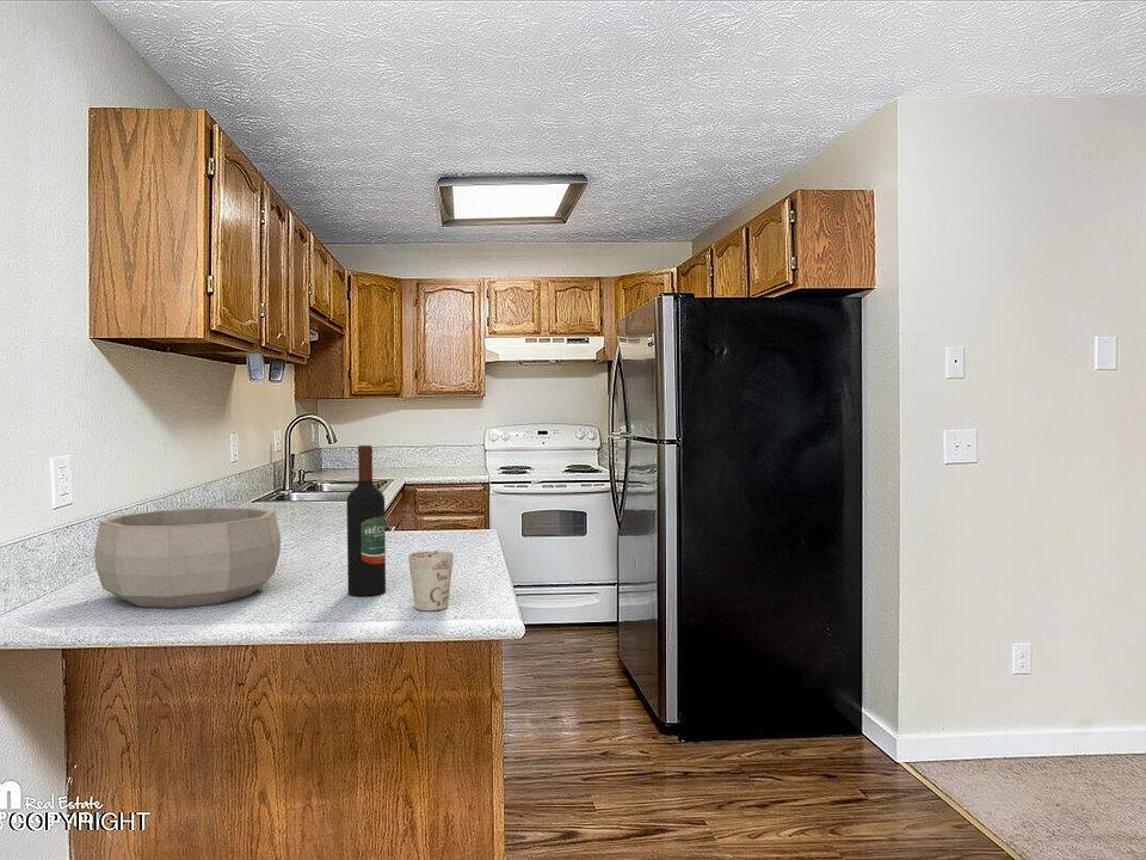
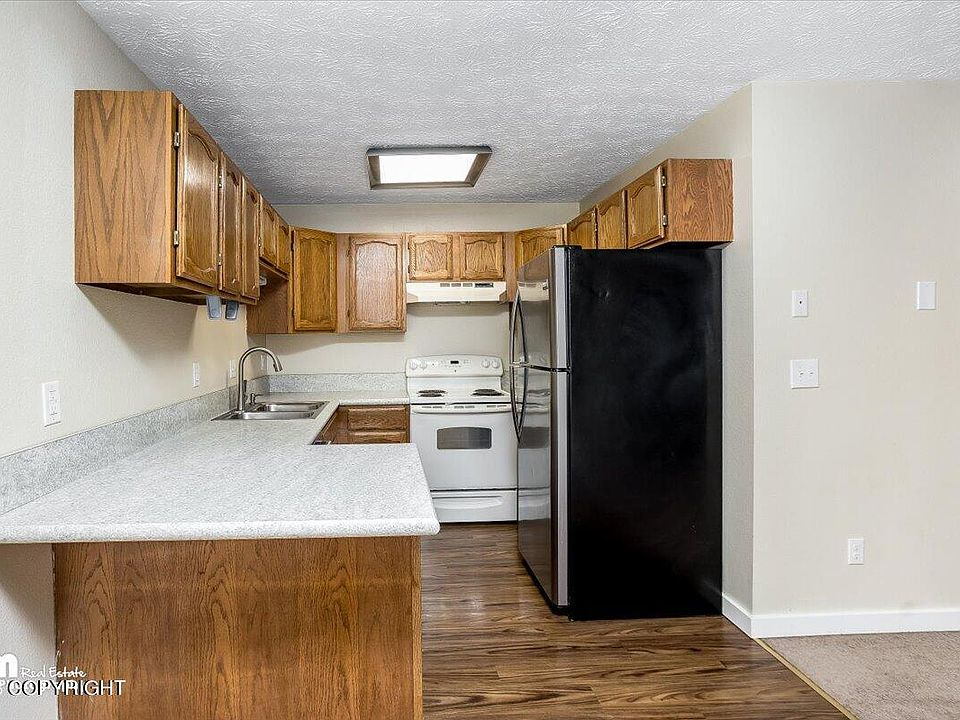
- wine bottle (365, 518)
- decorative bowl (191, 555)
- mug (426, 578)
